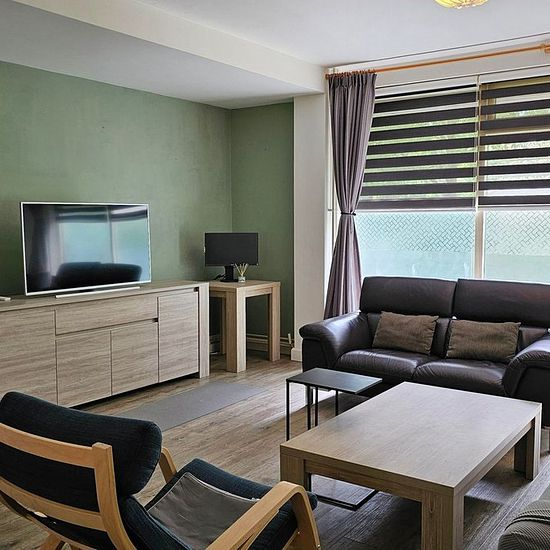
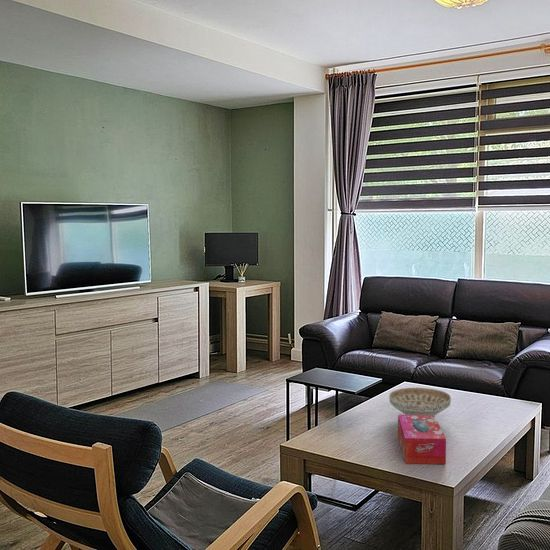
+ tissue box (420, 438)
+ decorative bowl (419, 407)
